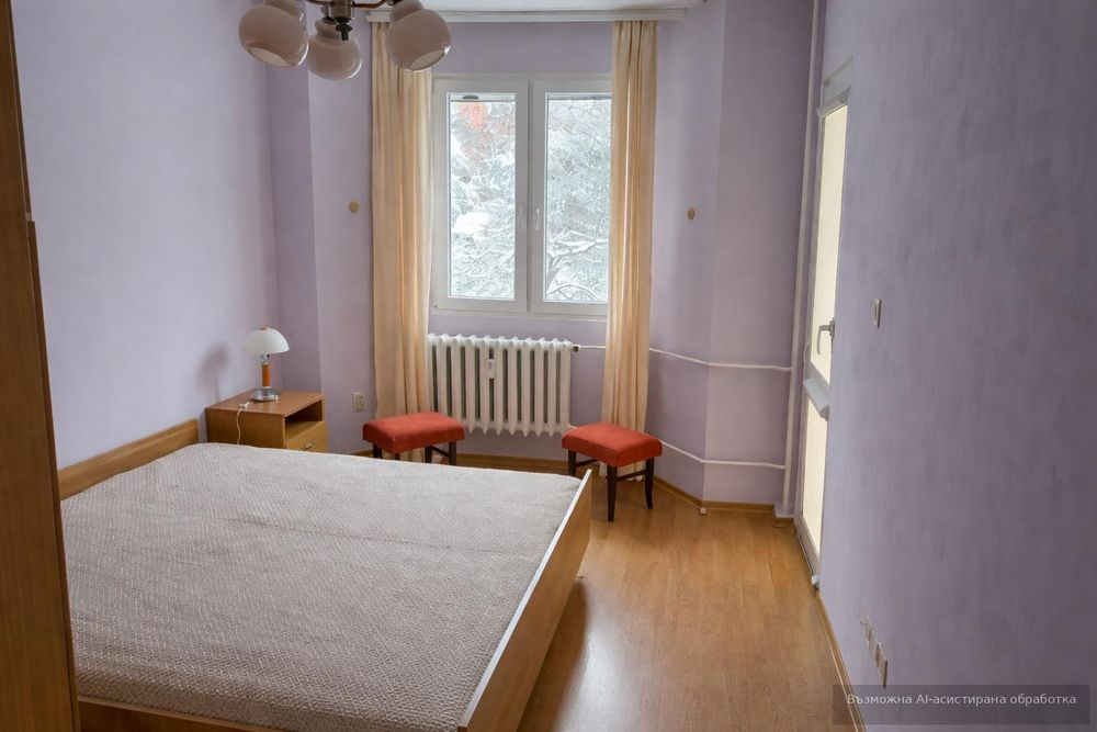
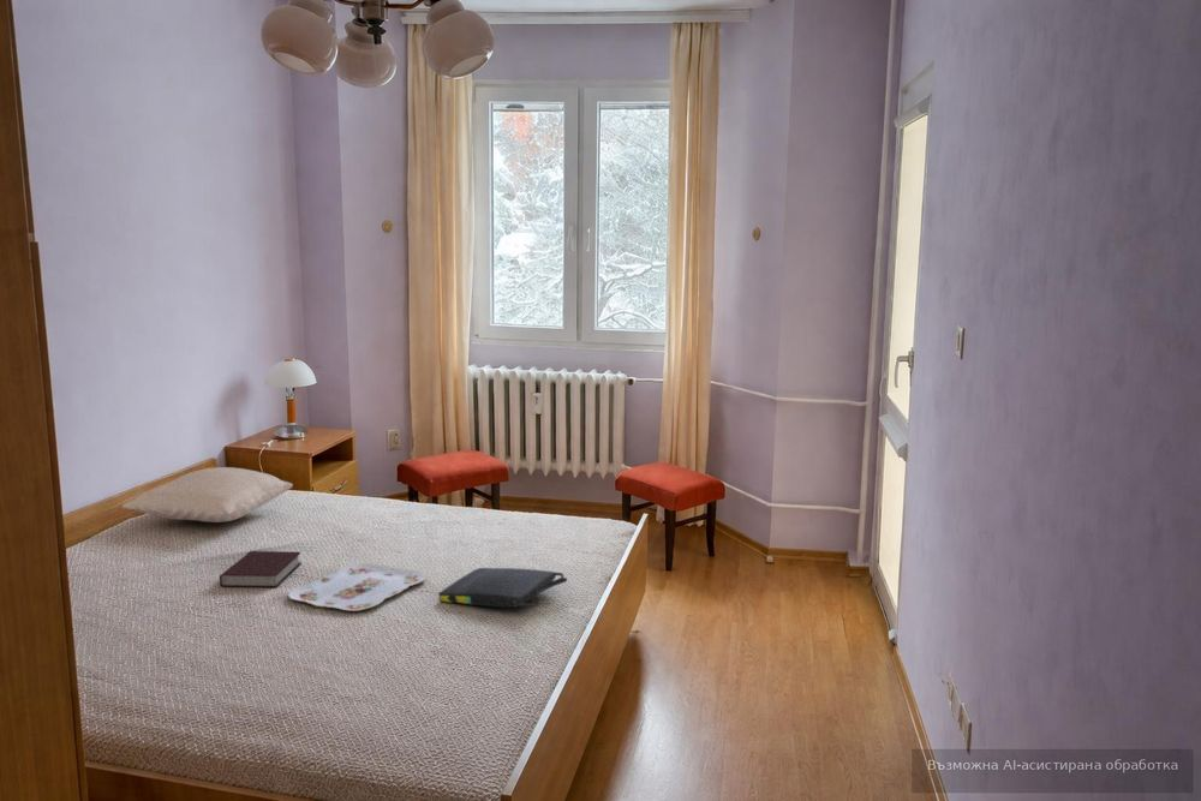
+ serving tray (359, 586)
+ book (262, 568)
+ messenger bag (506, 587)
+ pillow (210, 496)
